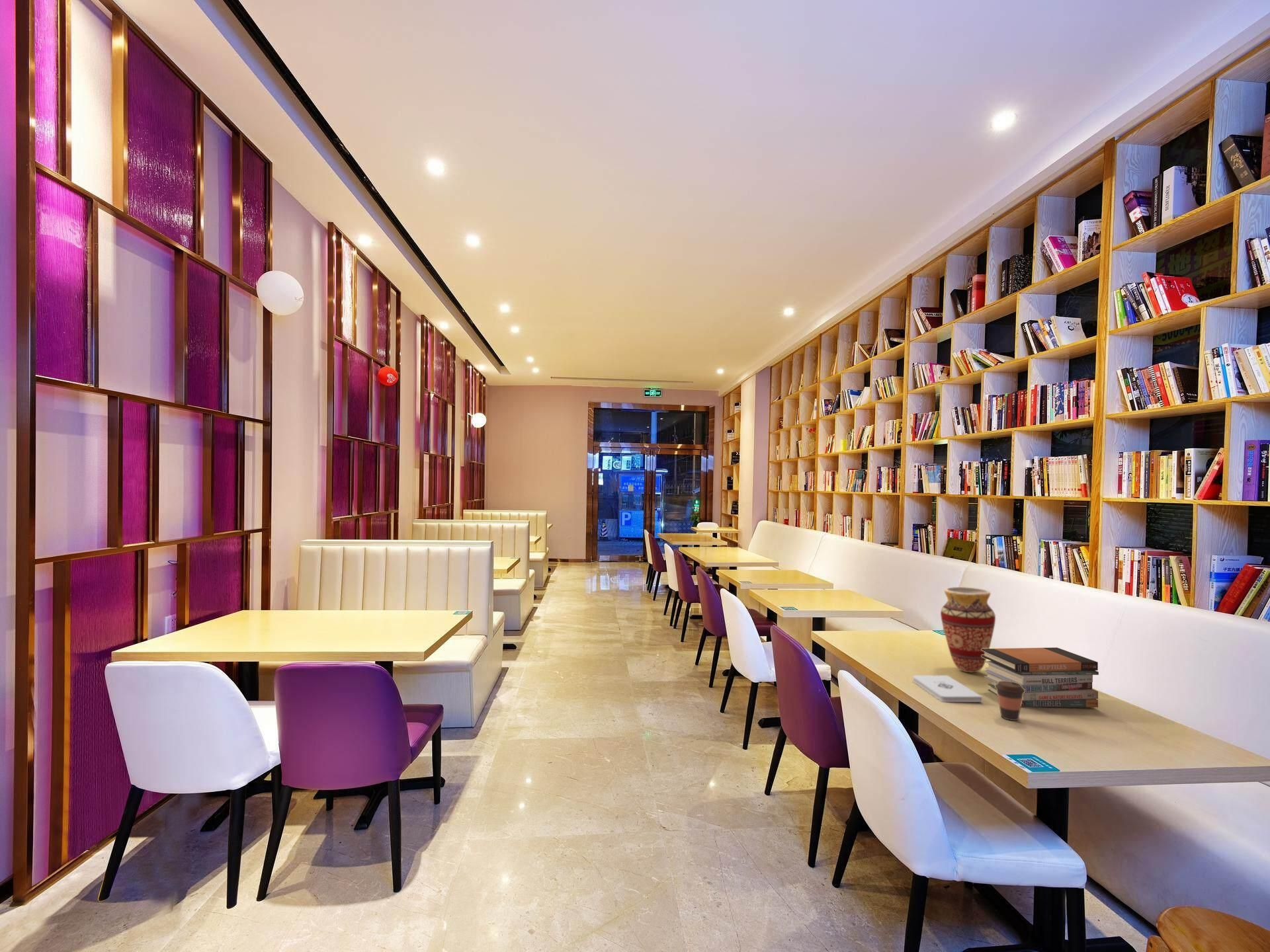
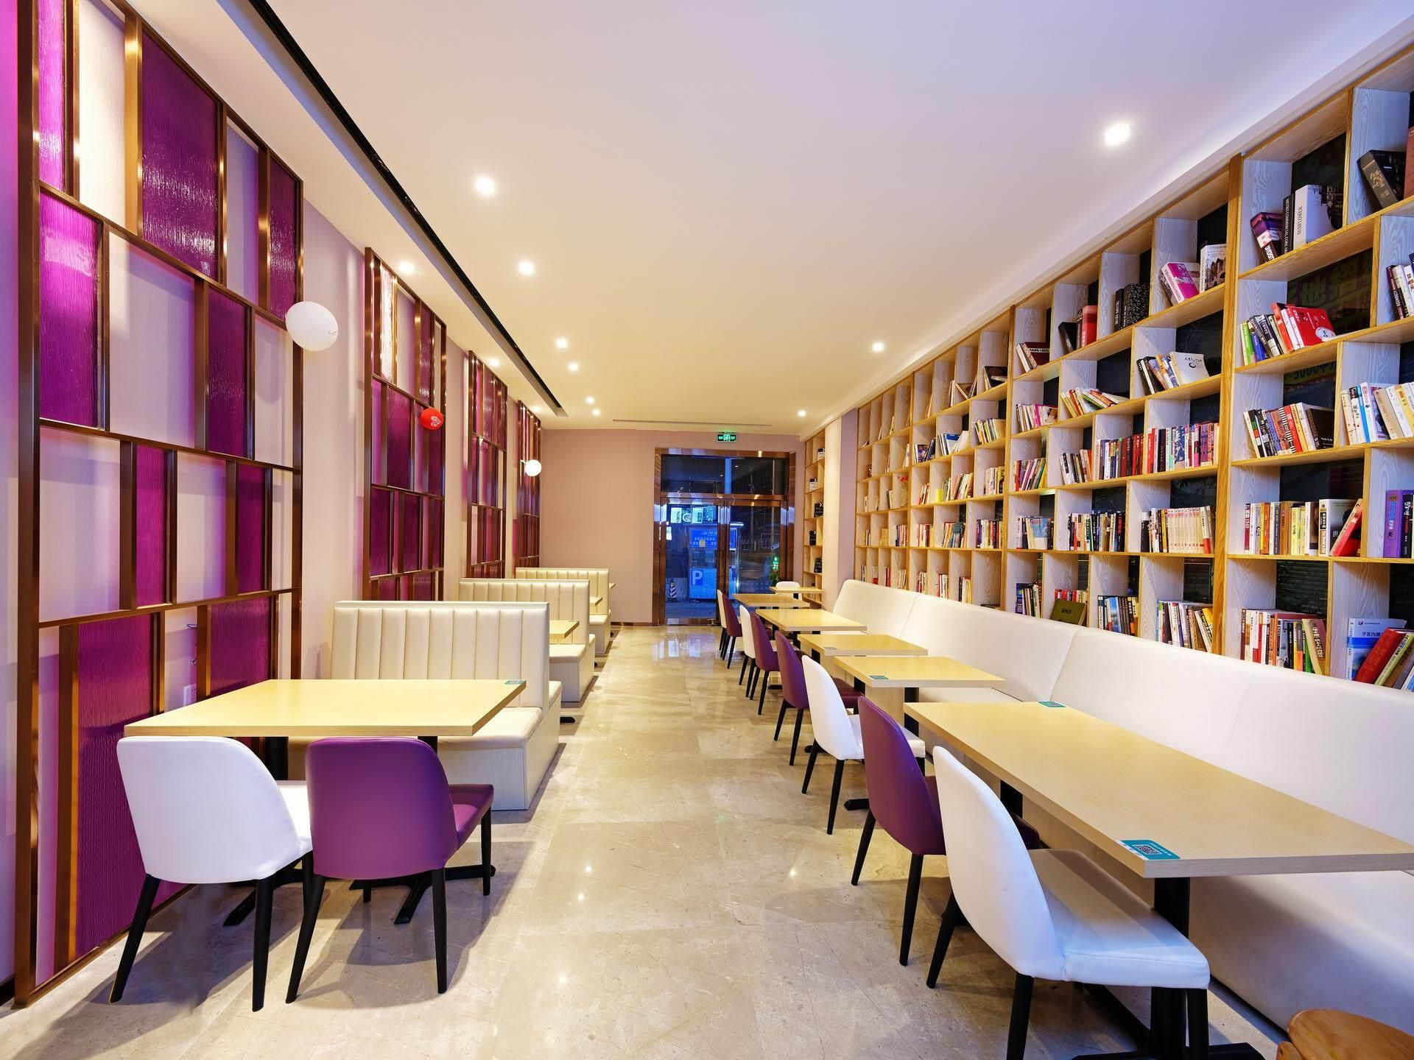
- book stack (1038, 676)
- notepad (945, 688)
- coffee cup (1009, 700)
- vase (967, 630)
